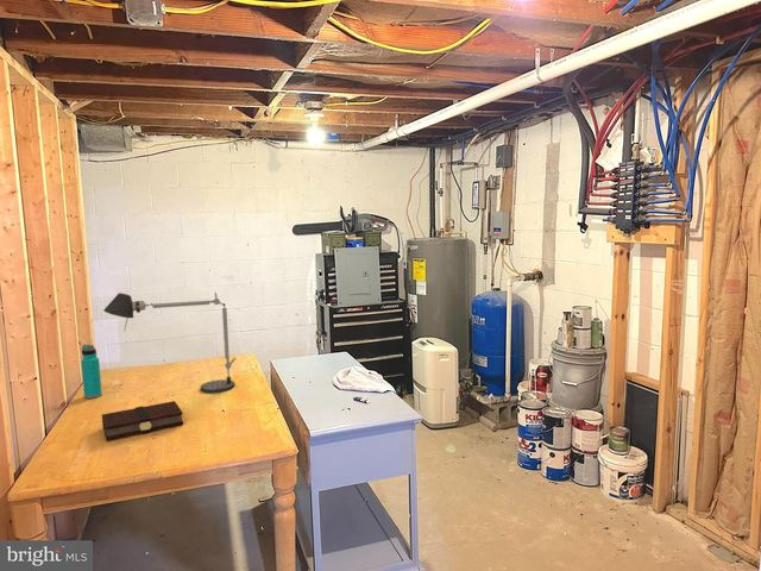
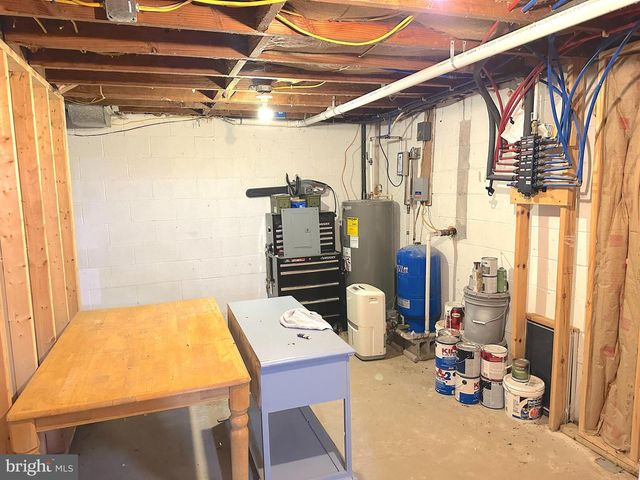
- book (143, 419)
- water bottle (90, 370)
- desk lamp (172, 306)
